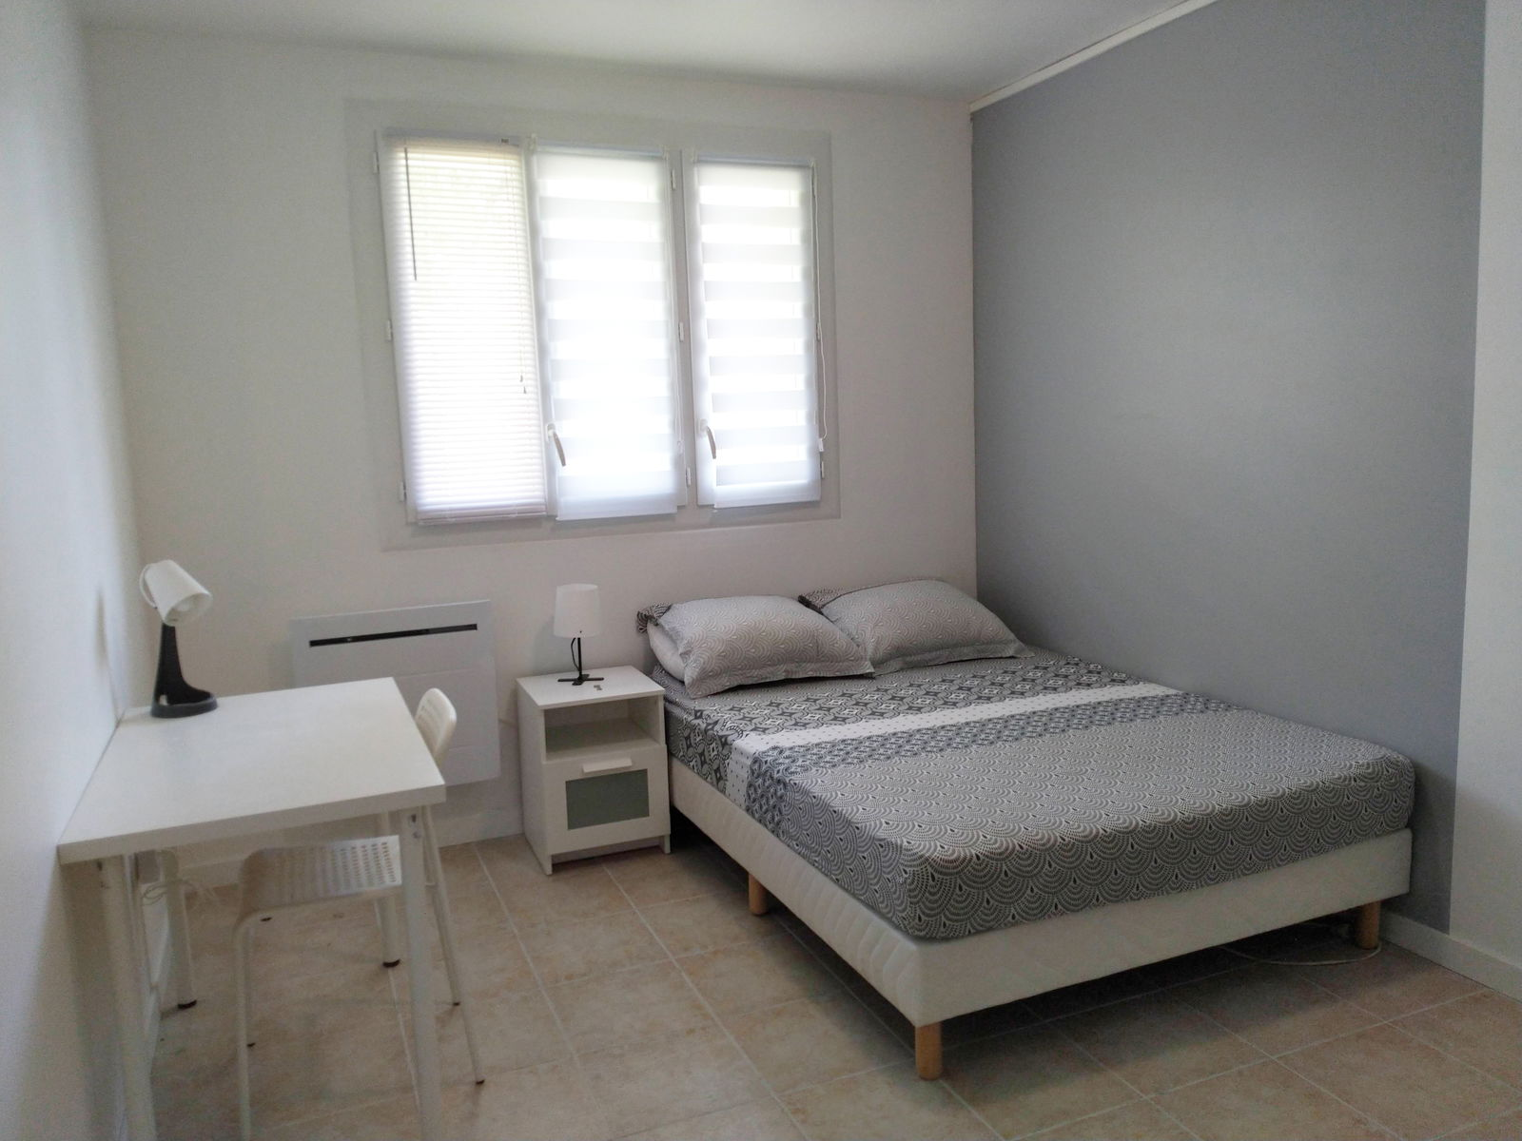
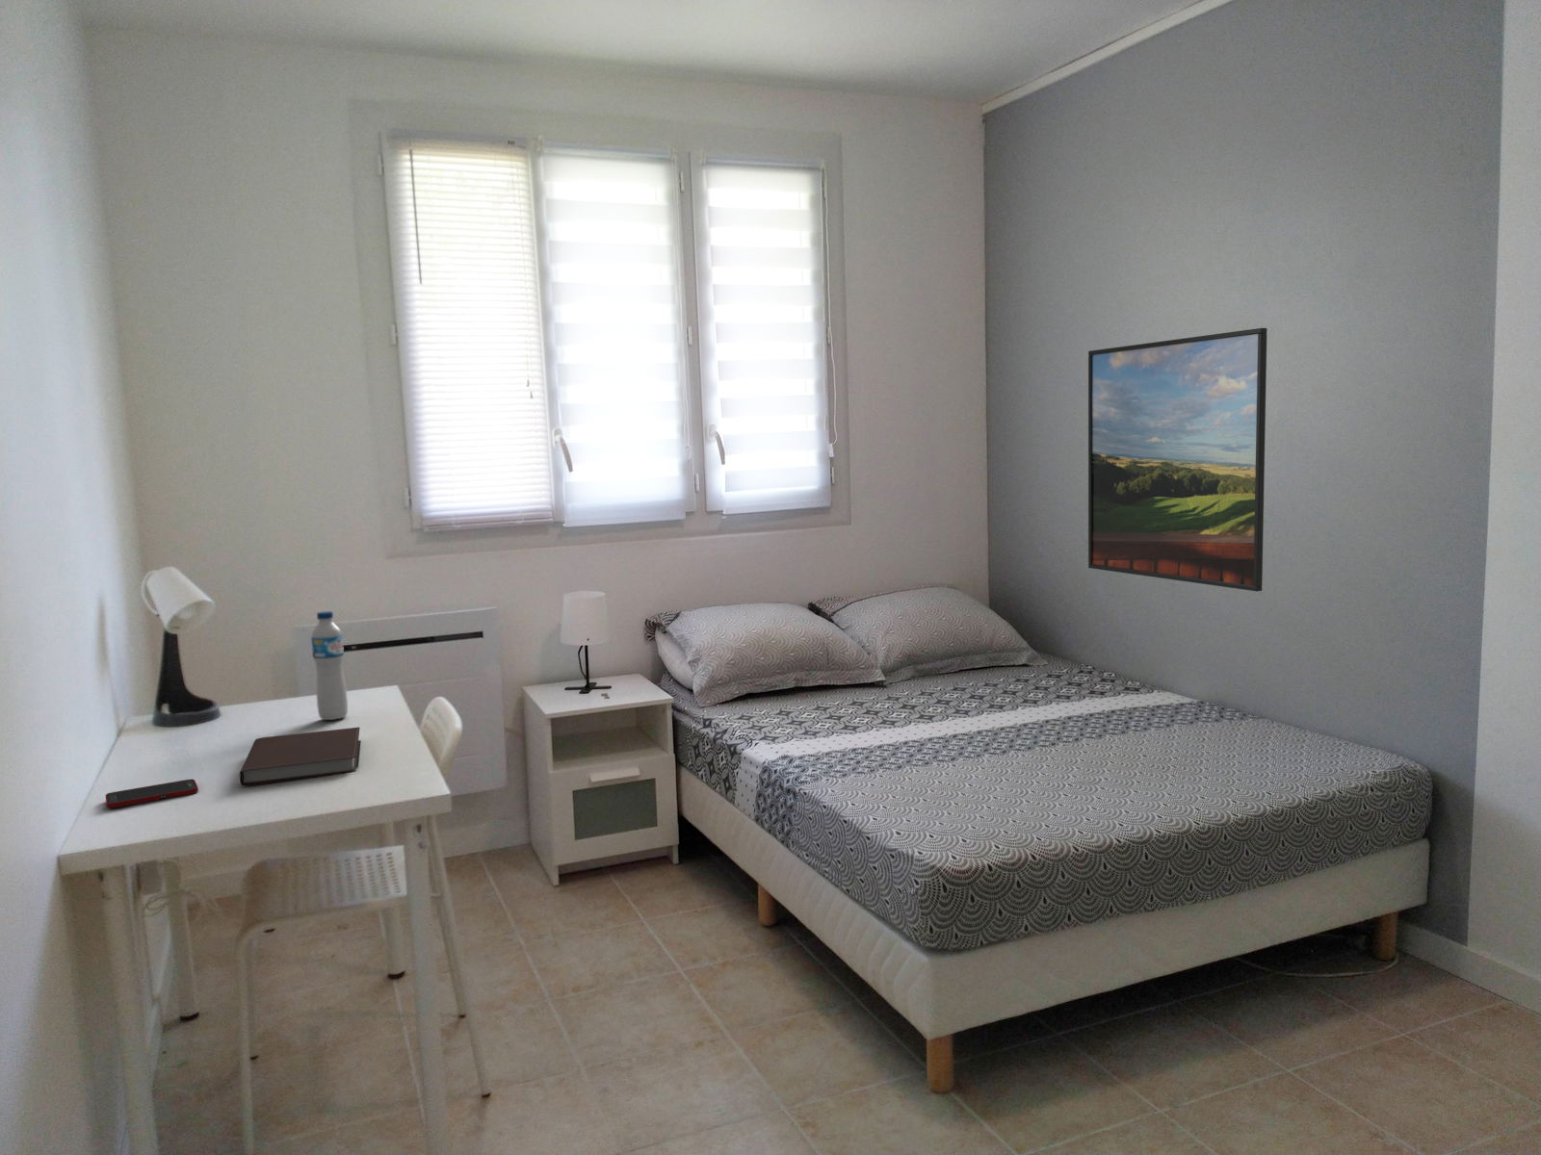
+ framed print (1167, 461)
+ cell phone (152, 793)
+ water bottle (329, 665)
+ notebook (303, 755)
